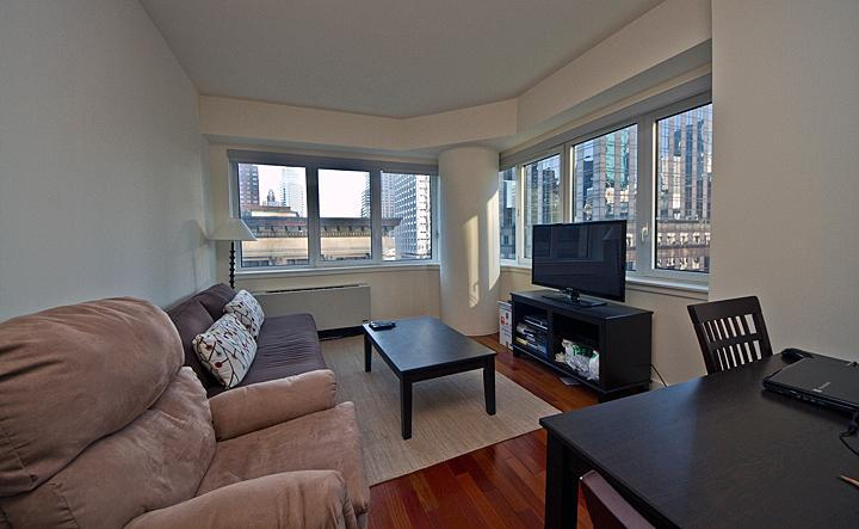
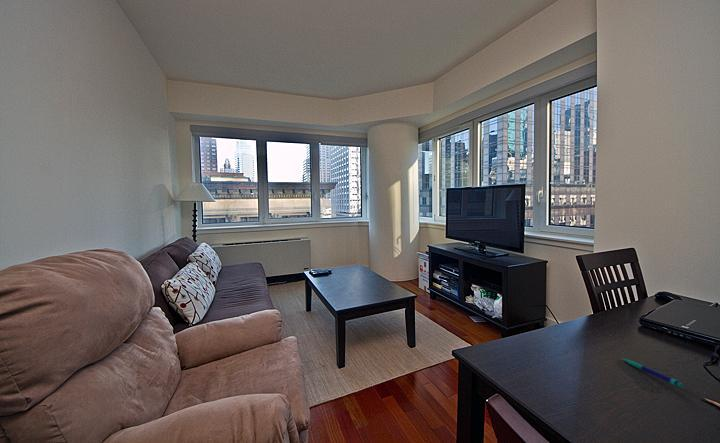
+ pen (649, 370)
